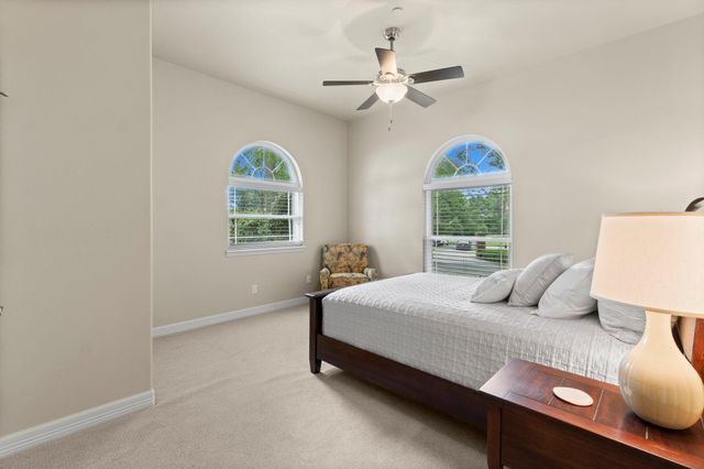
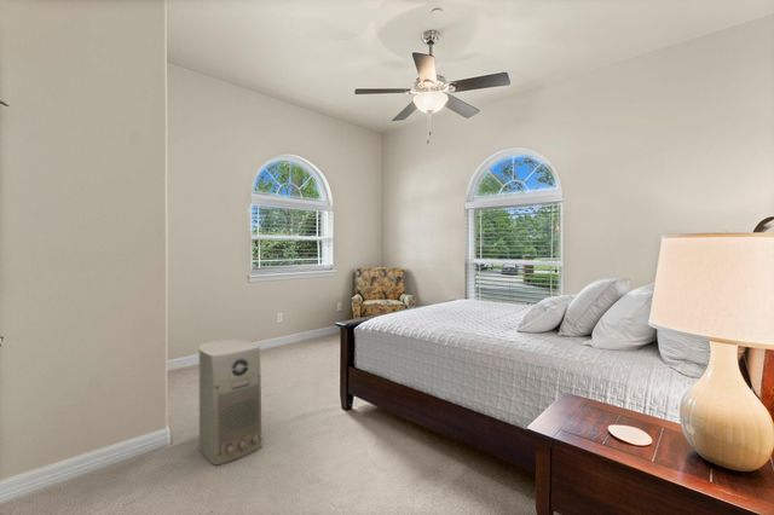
+ air purifier (227, 395)
